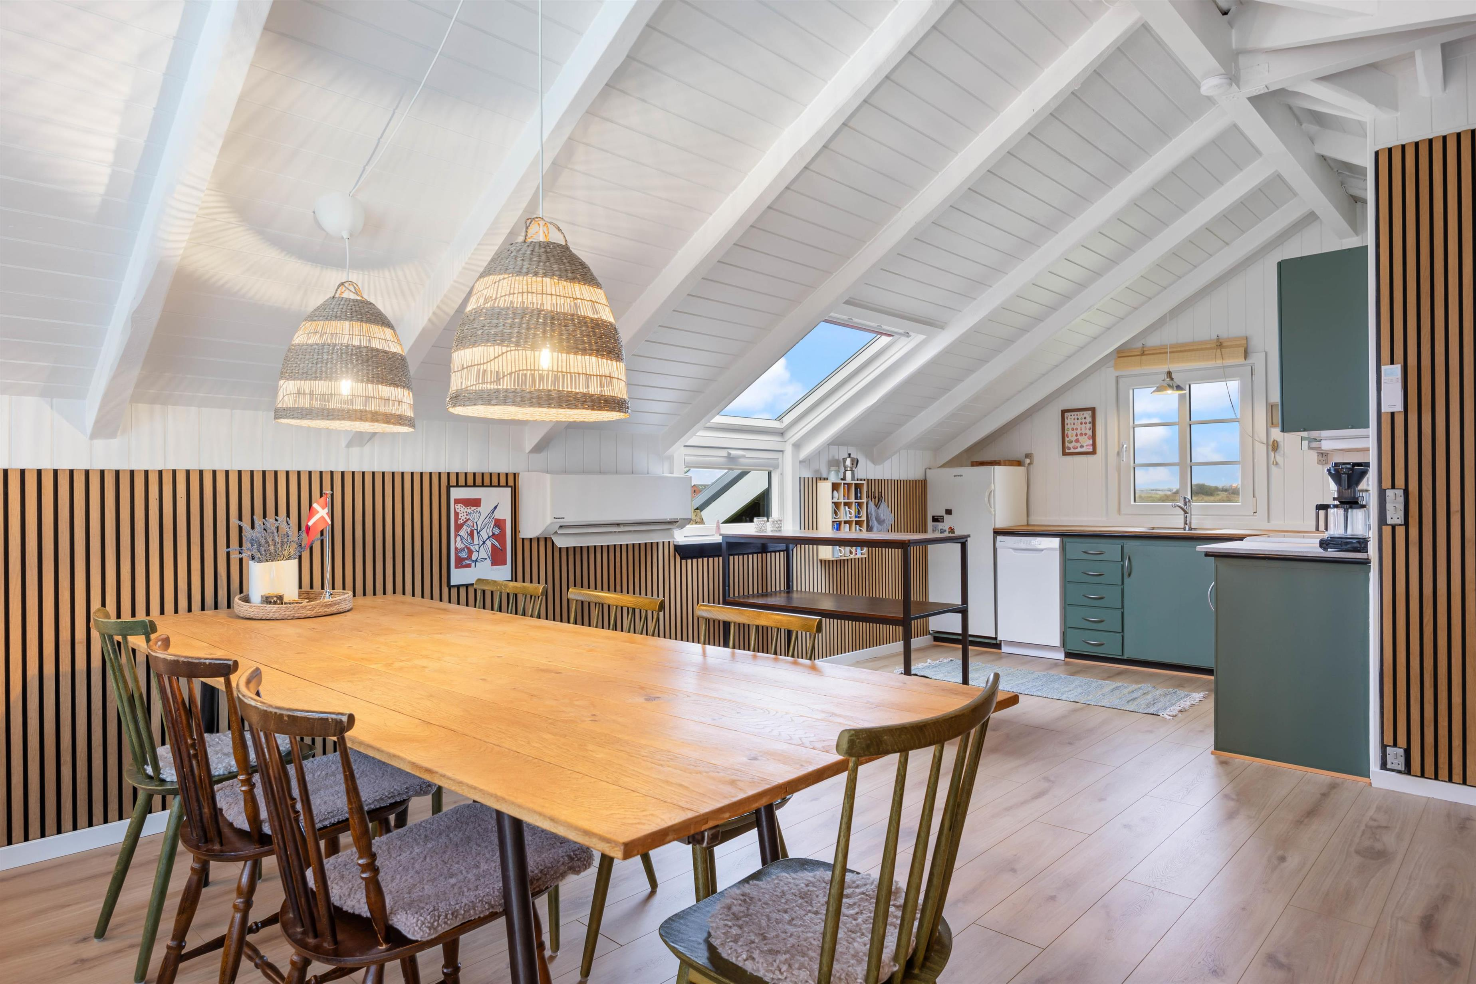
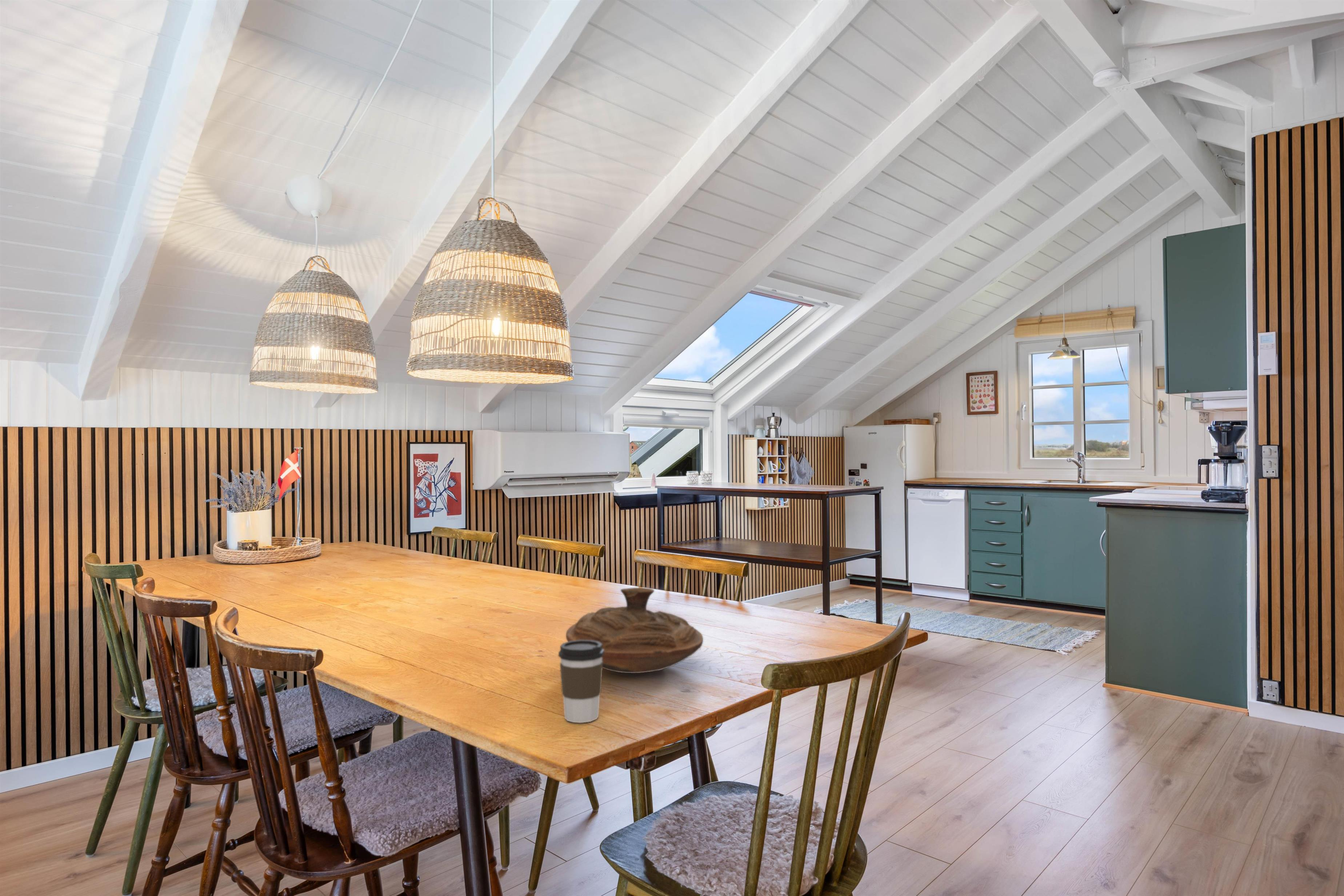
+ decorative bowl (635, 628)
+ coffee cup (581, 681)
